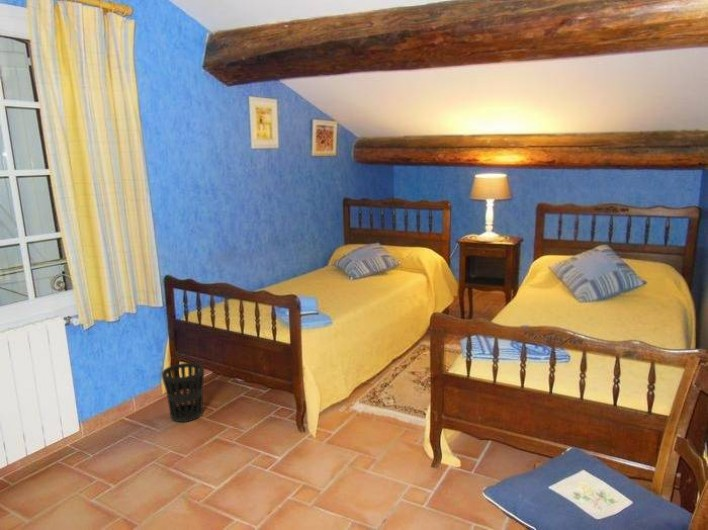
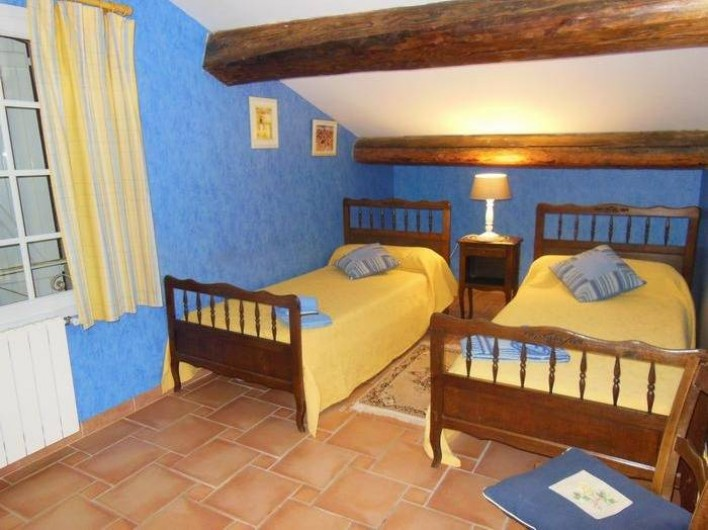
- wastebasket (184, 392)
